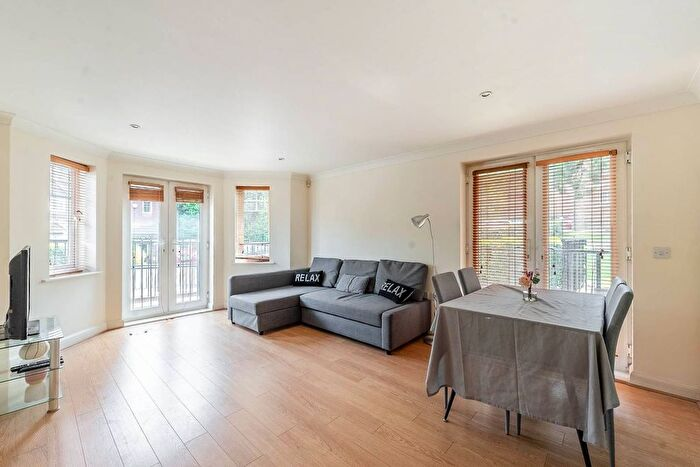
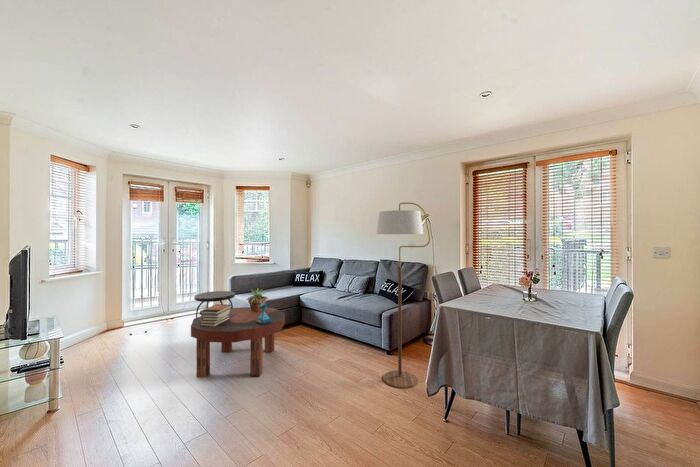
+ potted plant (256, 298)
+ gift bag (263, 311)
+ coffee table (240, 339)
+ side table (207, 307)
+ floor lamp (400, 290)
+ book stack (216, 314)
